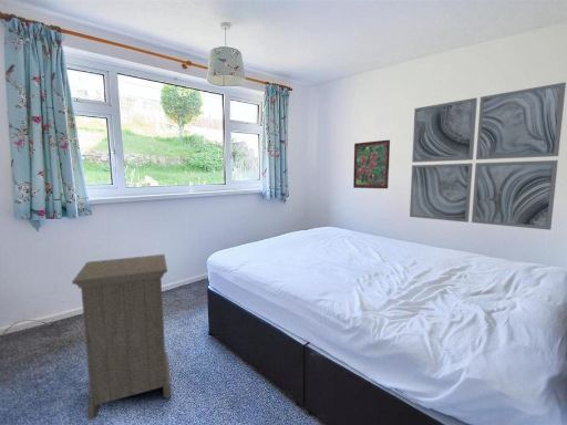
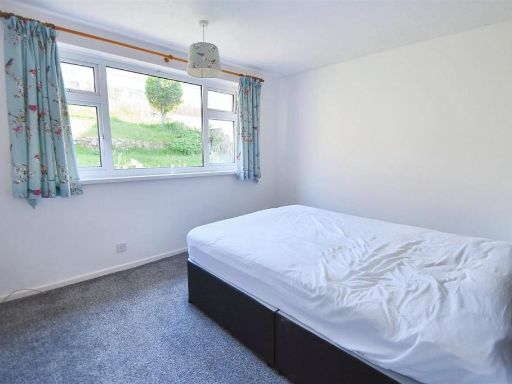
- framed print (370, 165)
- wall art (476, 163)
- nightstand (128, 328)
